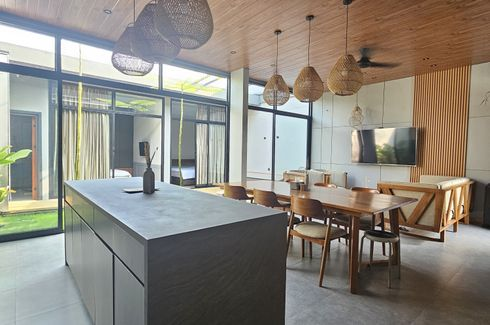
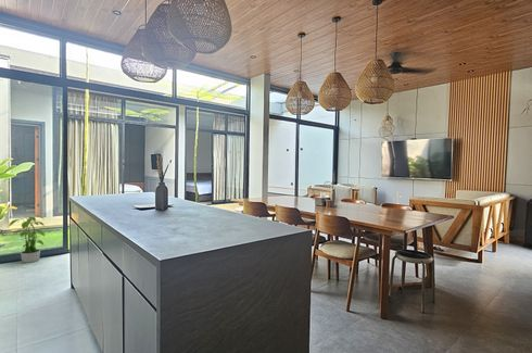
+ potted plant (27, 239)
